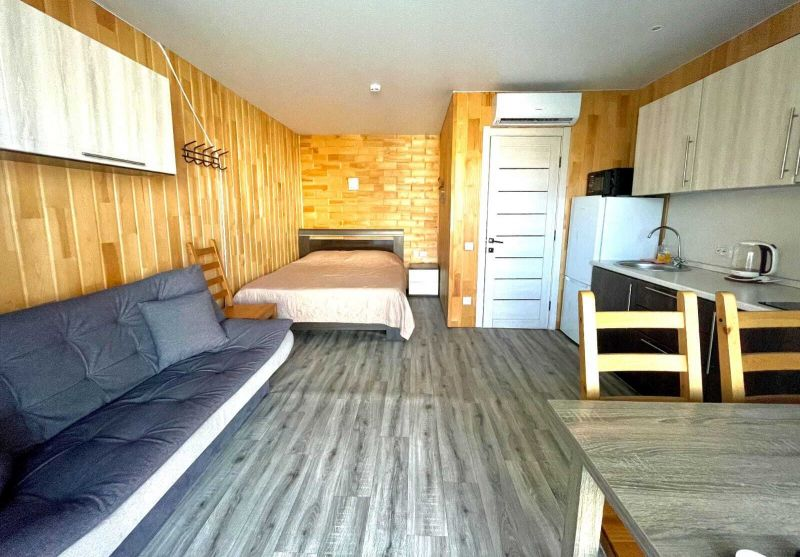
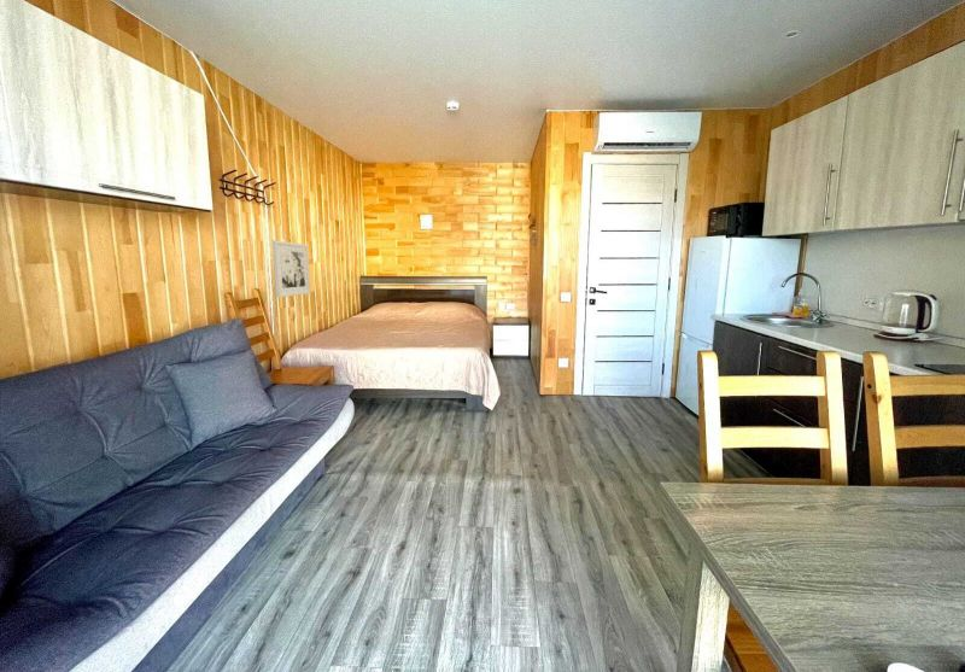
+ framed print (292, 269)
